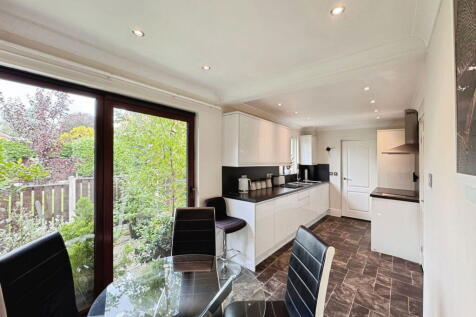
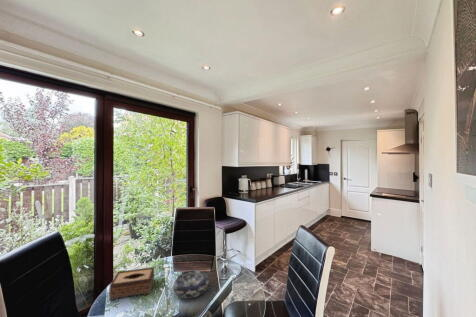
+ tissue box (133, 282)
+ decorative bowl (191, 283)
